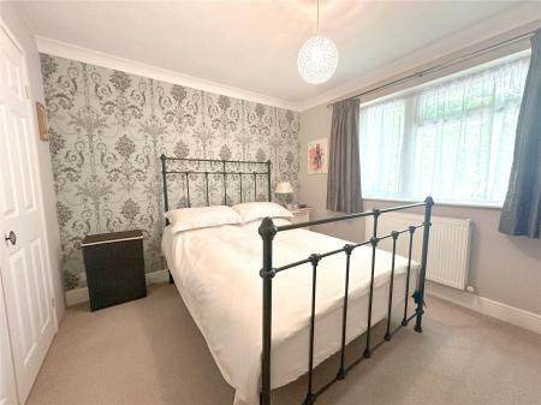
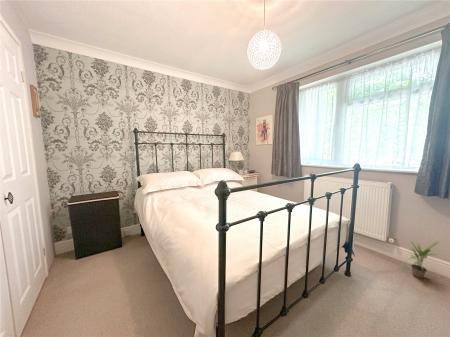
+ potted plant (422, 260)
